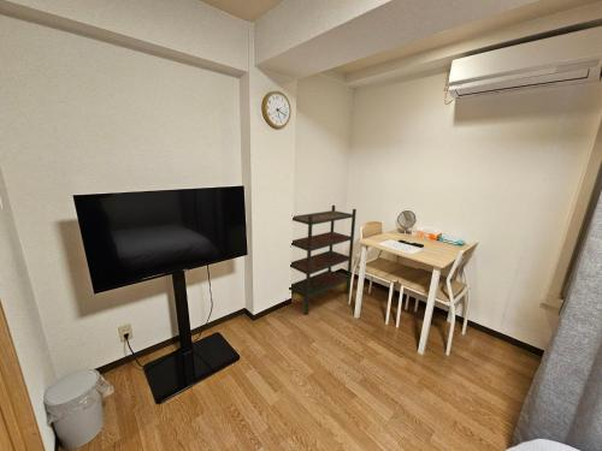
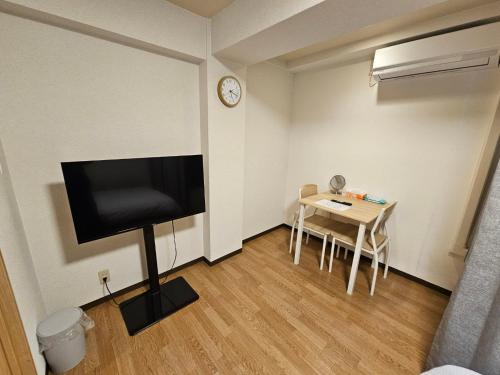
- bookshelf (320, 255)
